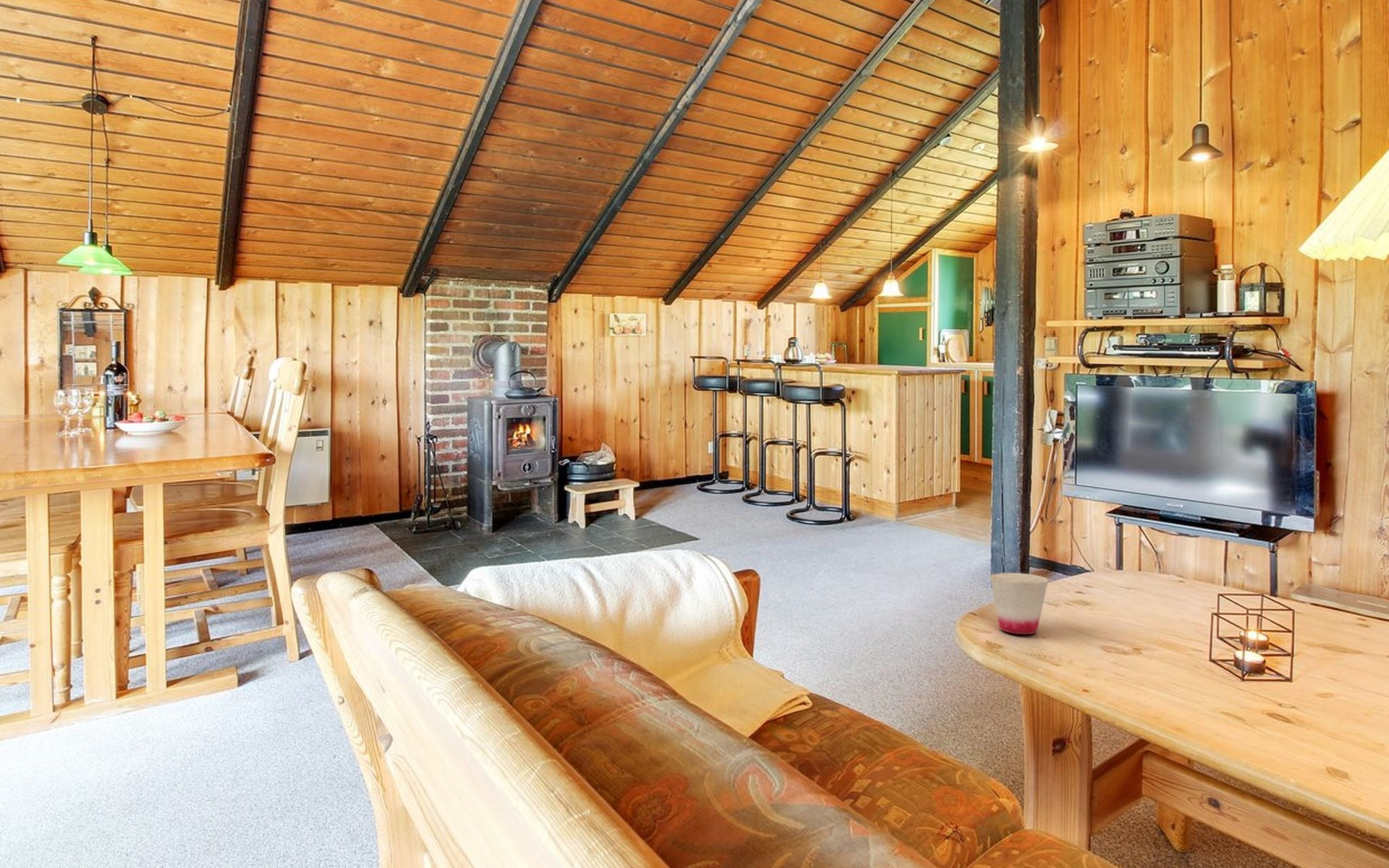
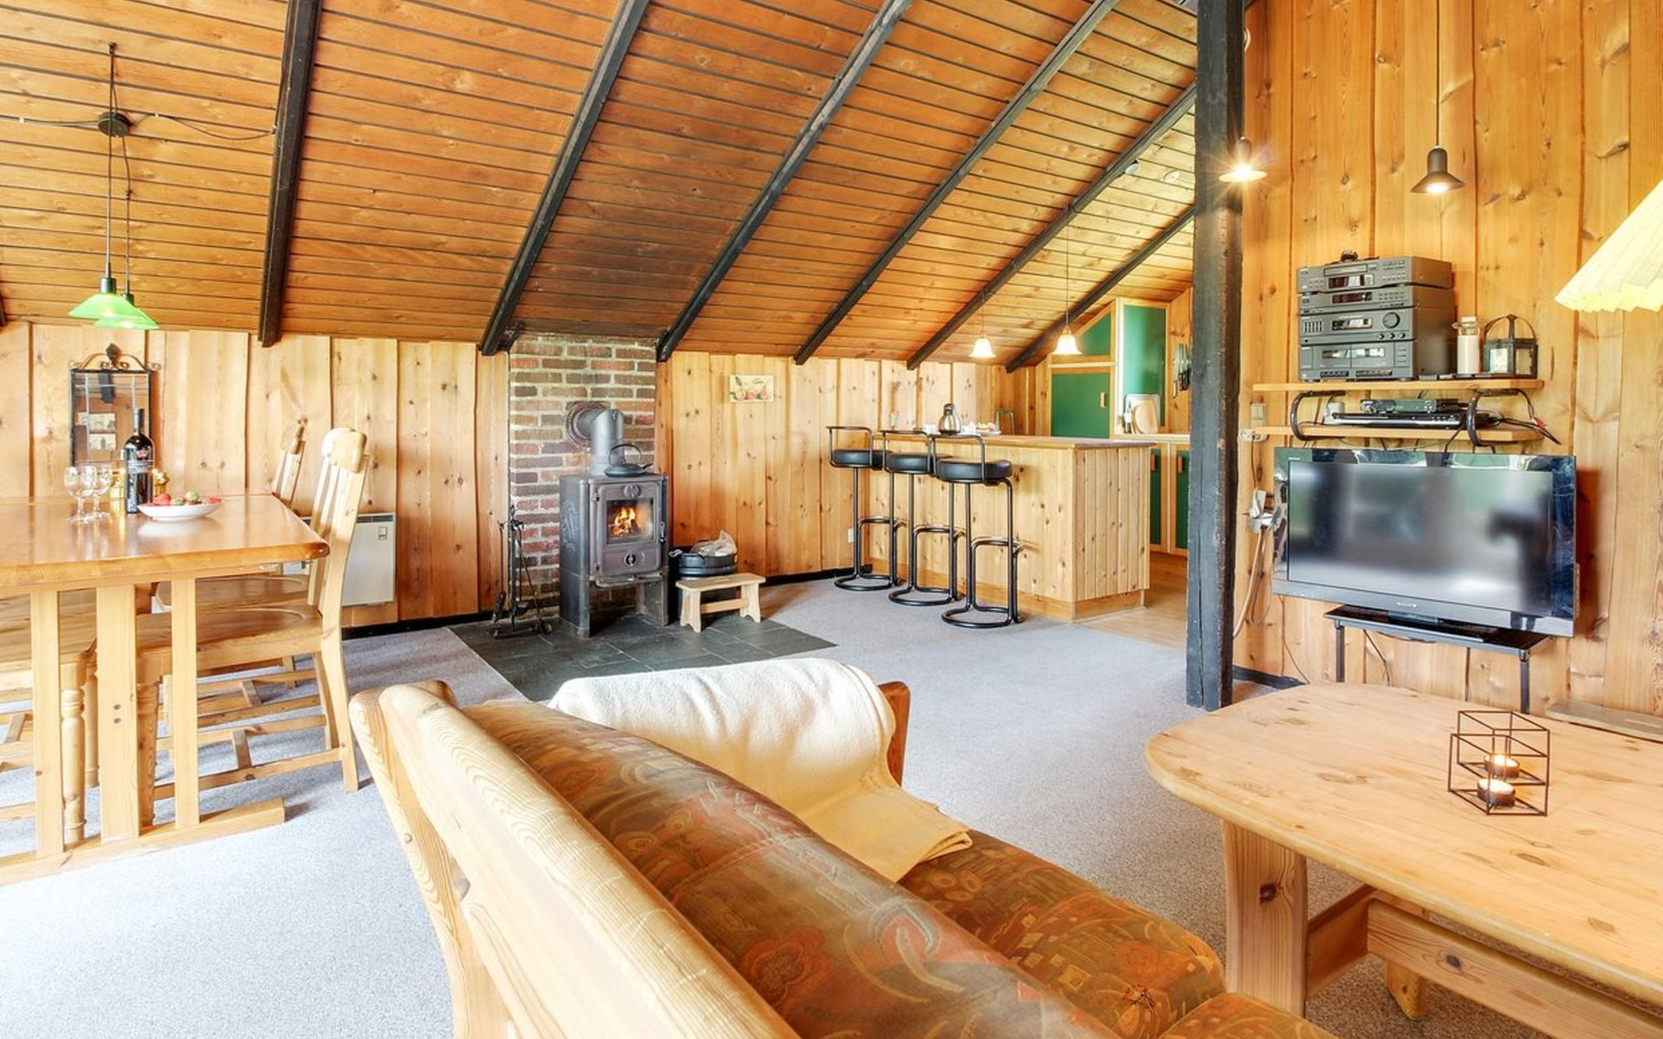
- cup (1018, 604)
